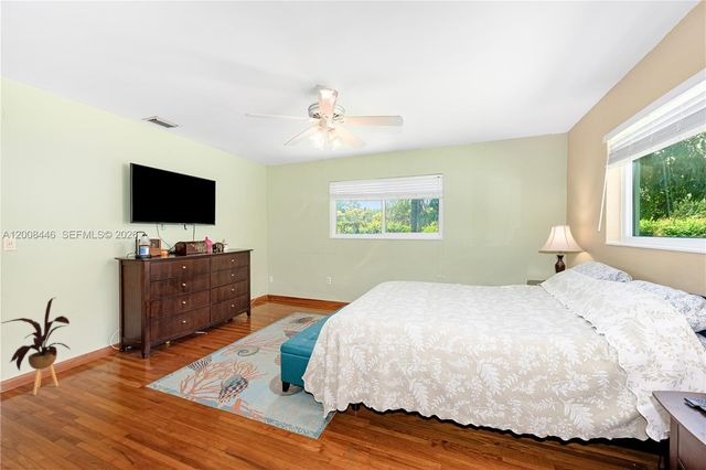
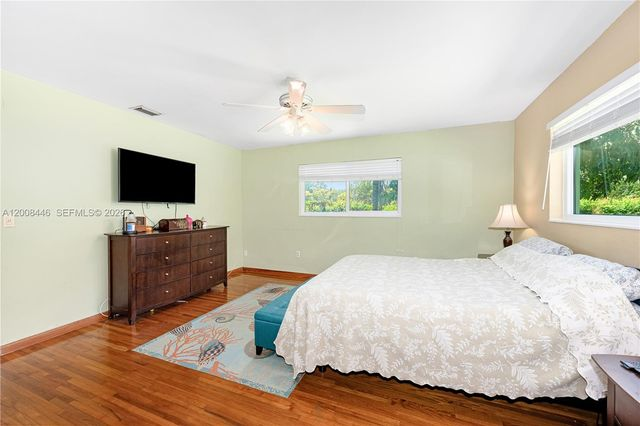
- house plant (38, 345)
